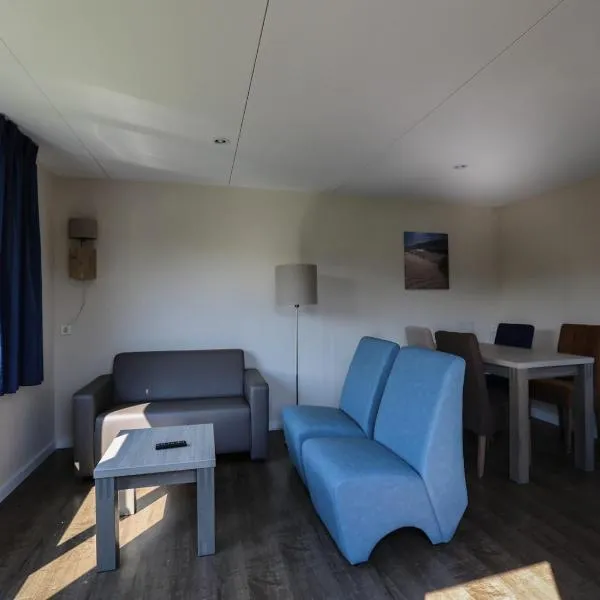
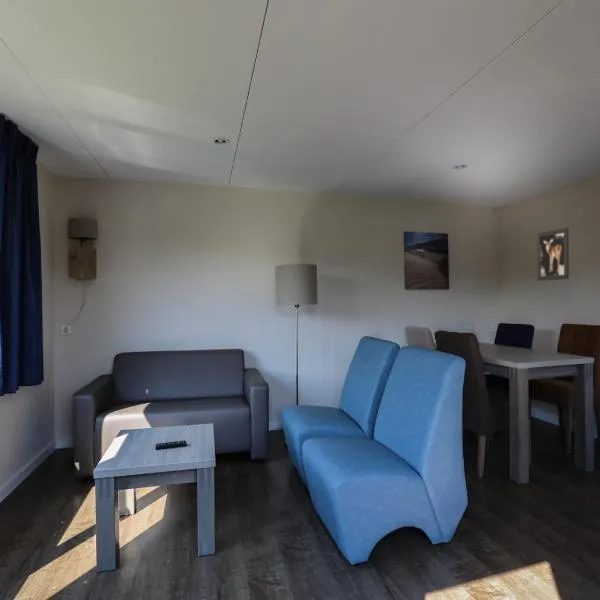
+ wall art (552, 255)
